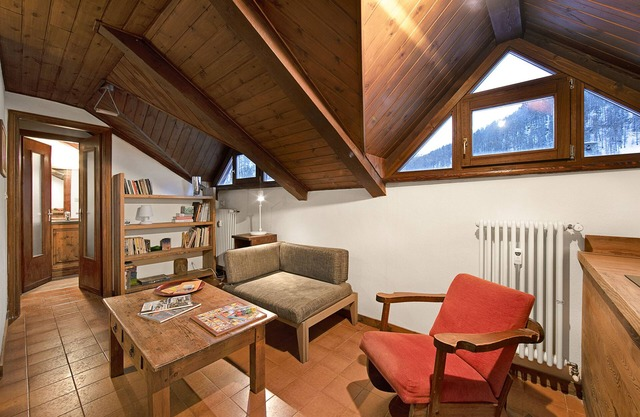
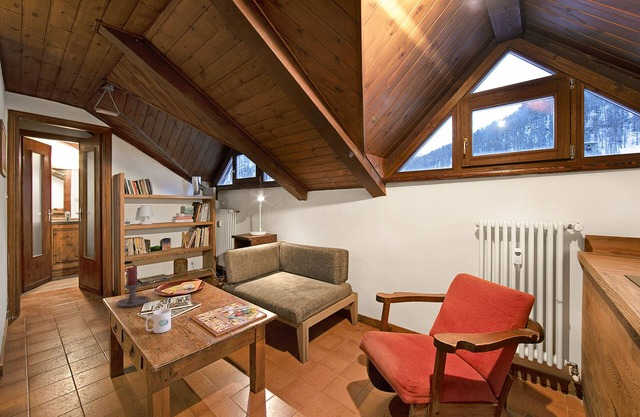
+ mug (158, 321)
+ candle holder (137, 284)
